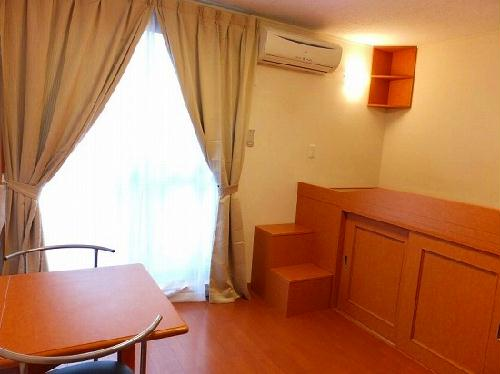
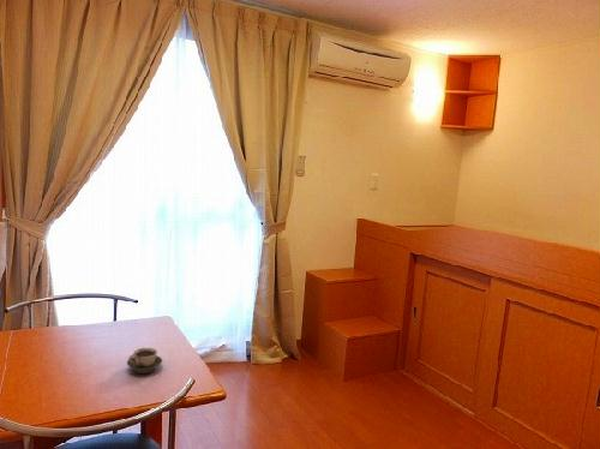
+ cup (144, 360)
